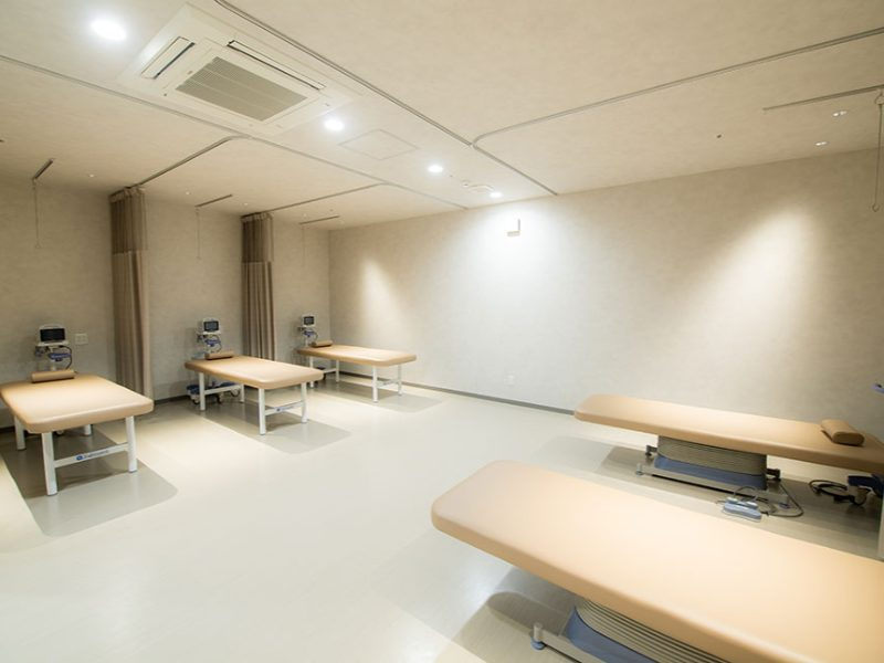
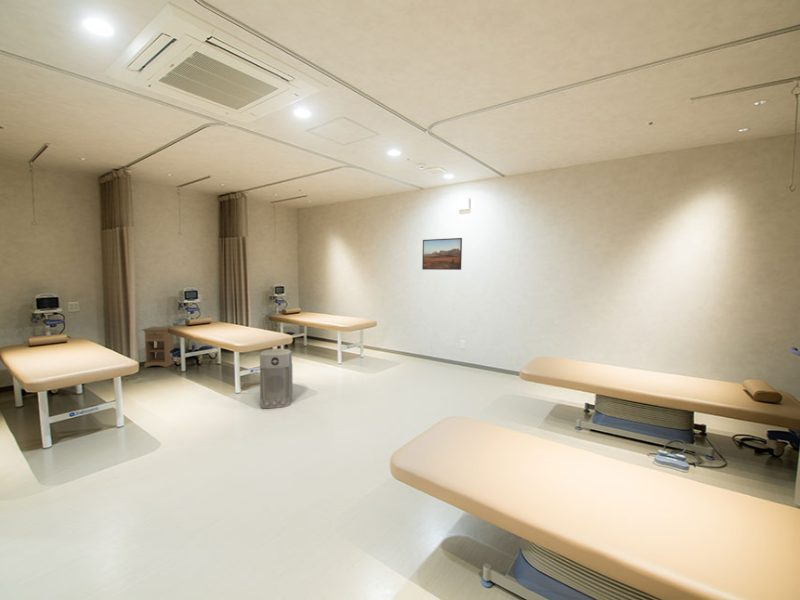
+ air purifier (276, 377)
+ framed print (441, 254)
+ nightstand (159, 346)
